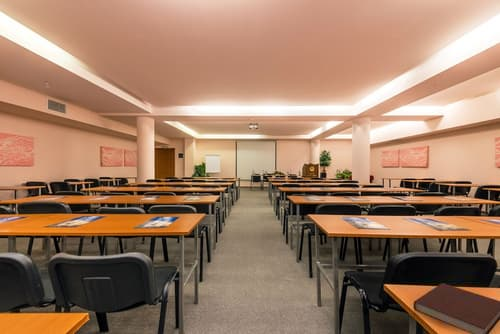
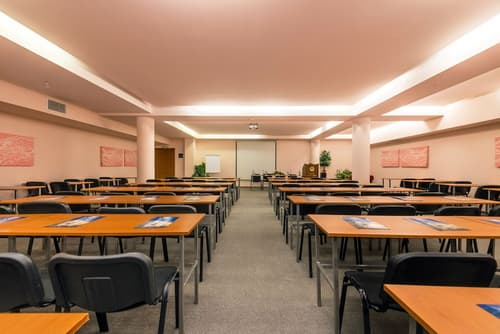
- notebook (459, 306)
